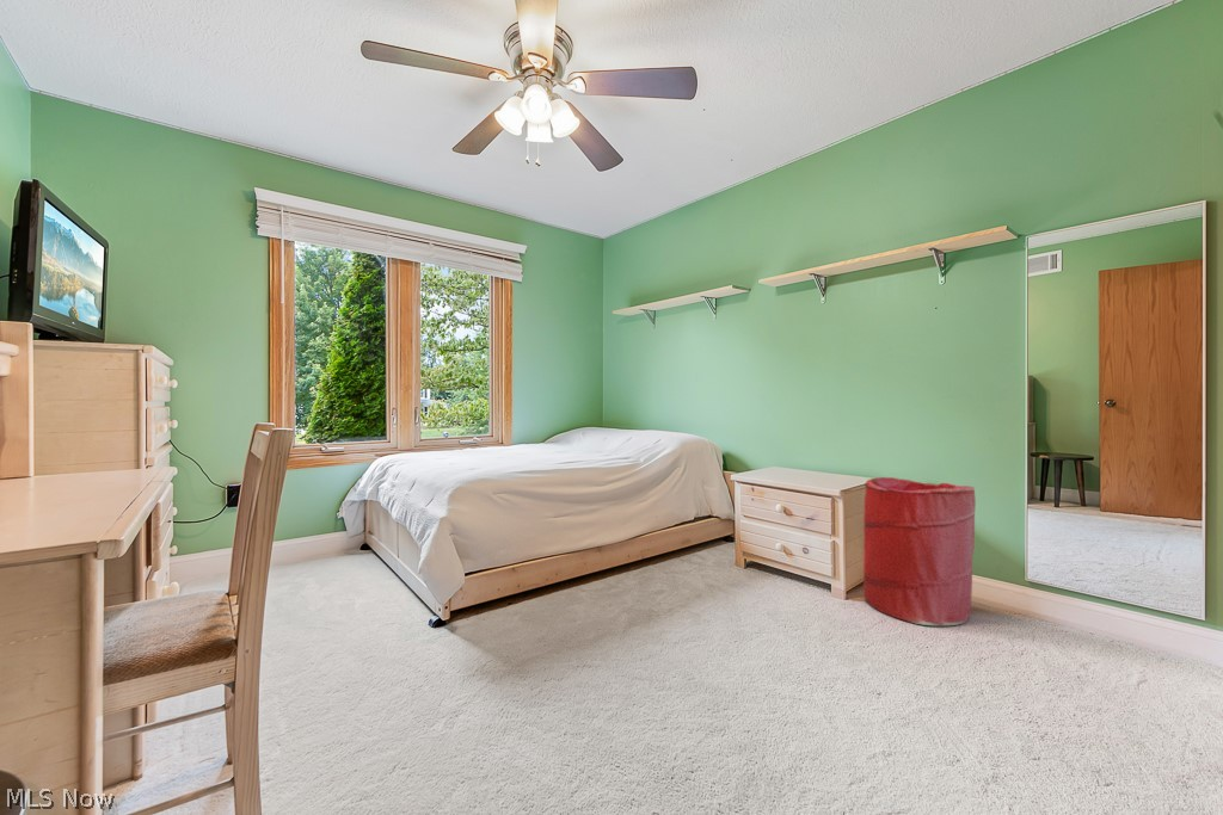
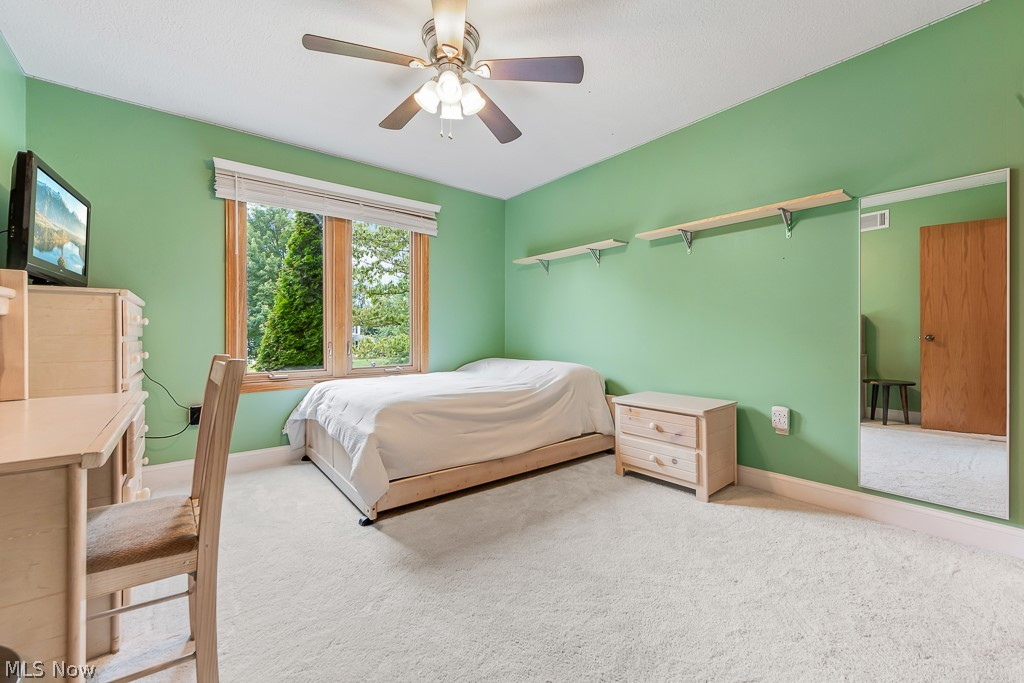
- laundry hamper (916, 542)
